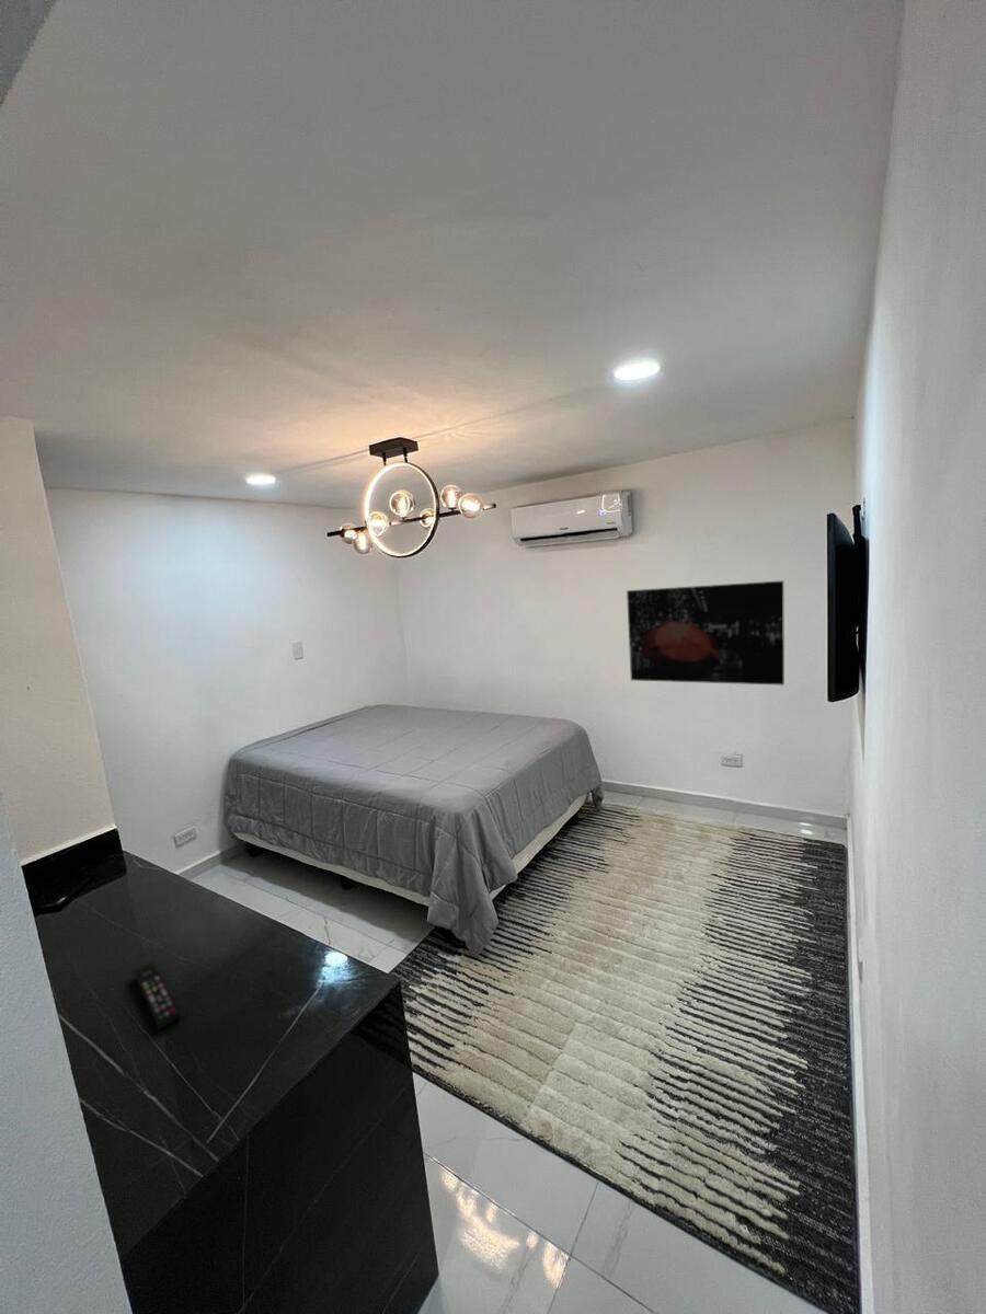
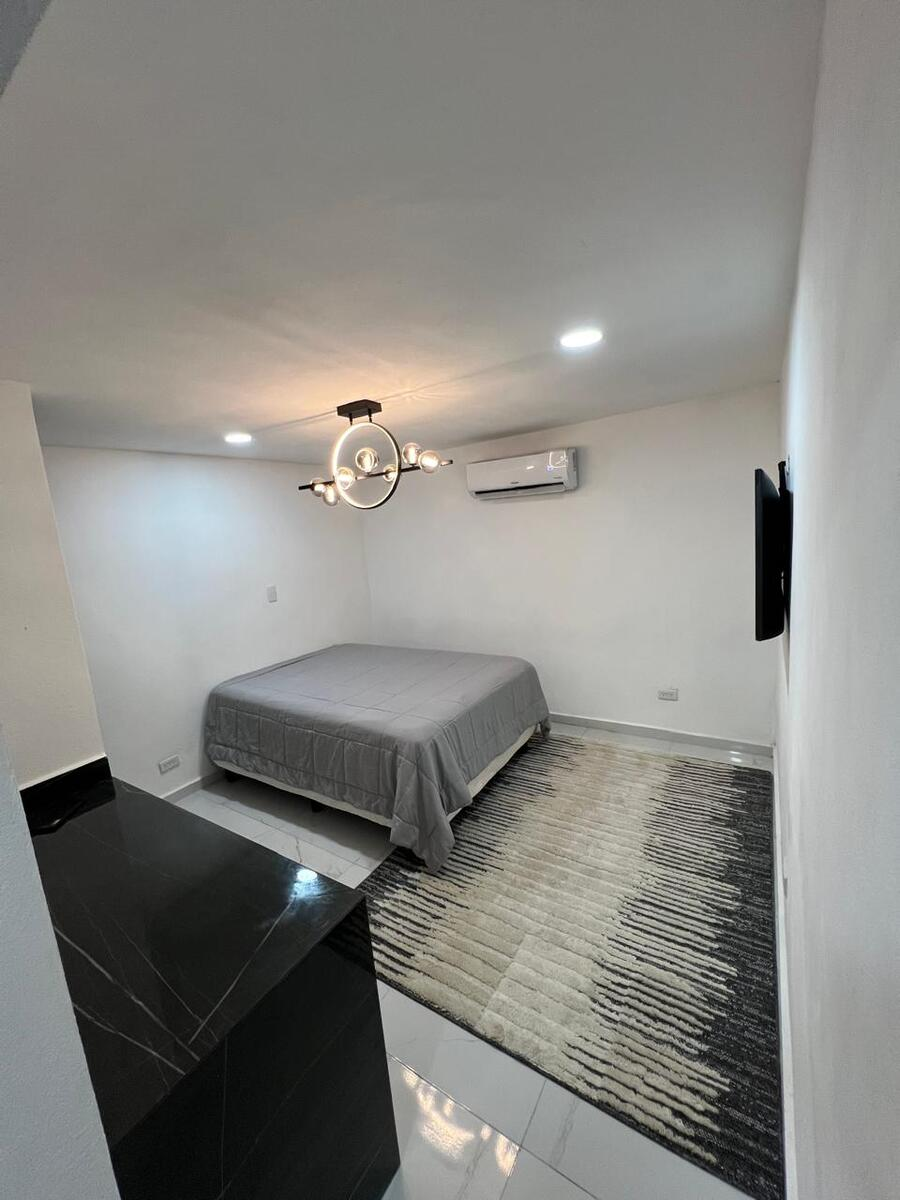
- remote control (154, 992)
- wall art (700, 634)
